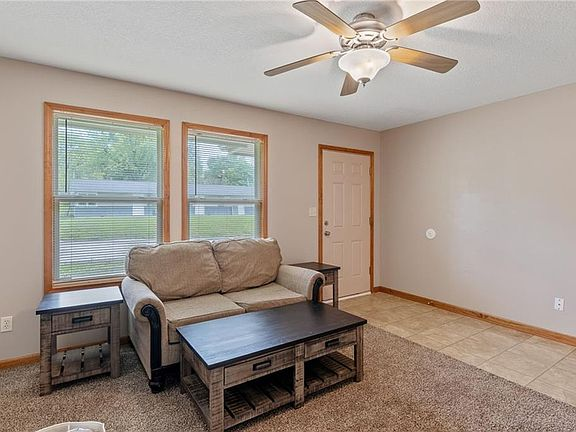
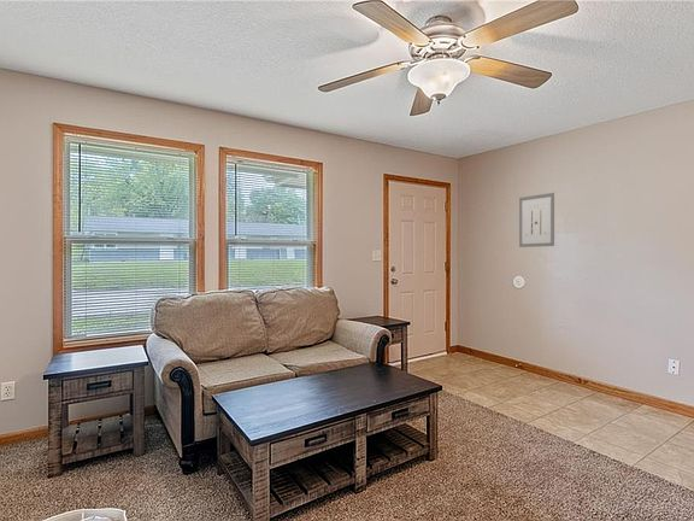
+ wall art (535, 221)
